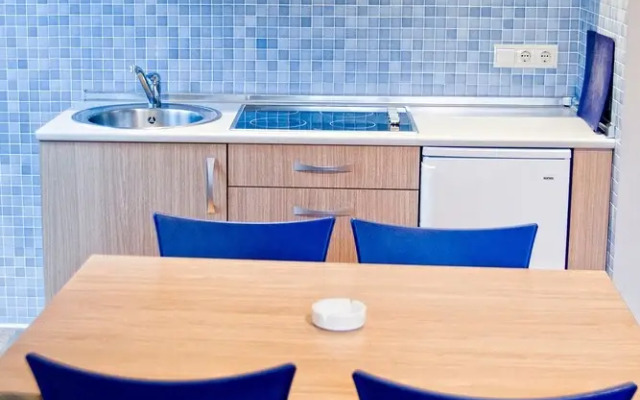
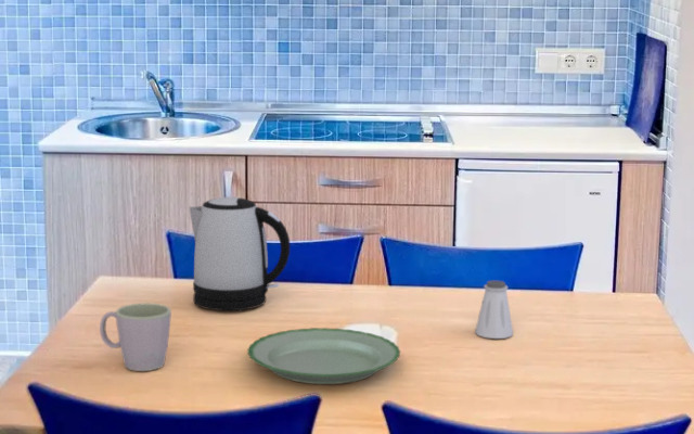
+ mug (133, 336)
+ kettle (240, 251)
+ plate (323, 358)
+ saltshaker (494, 307)
